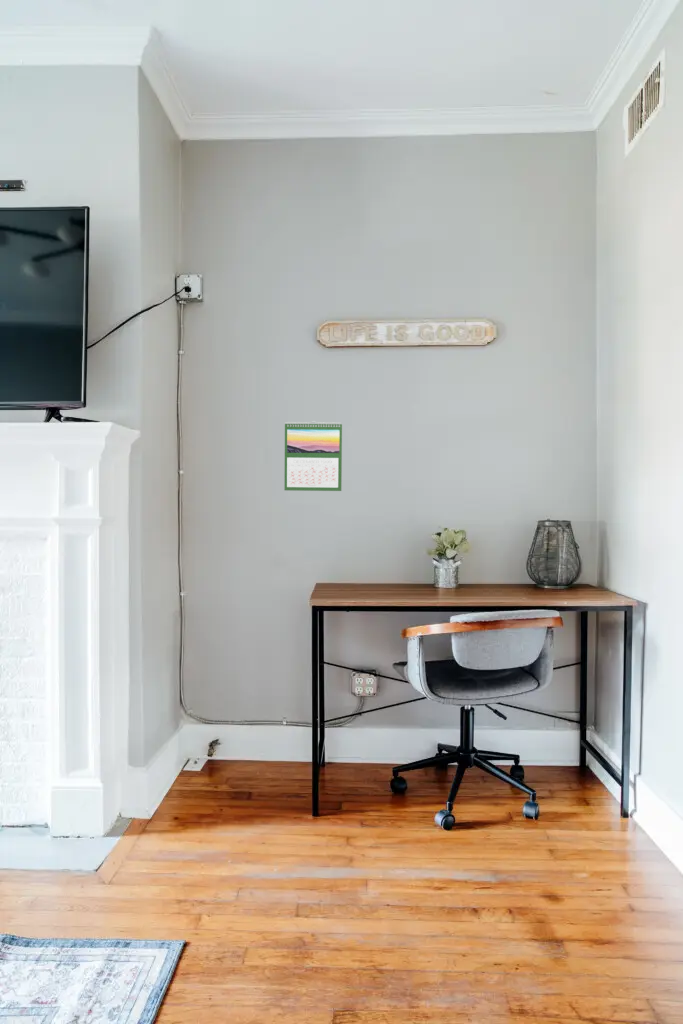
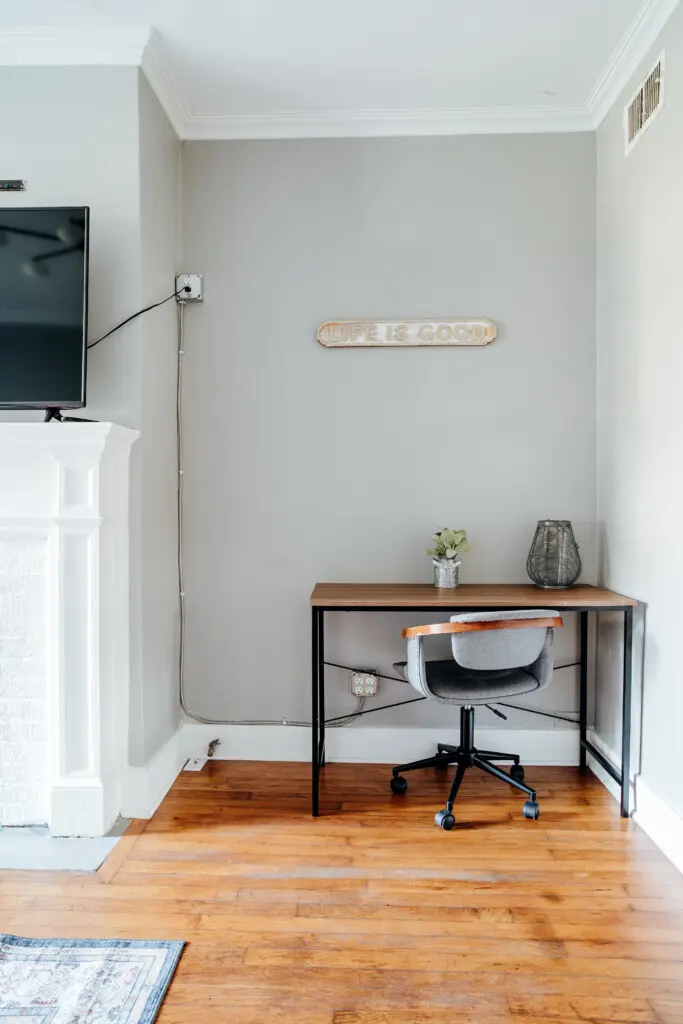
- calendar (313, 455)
